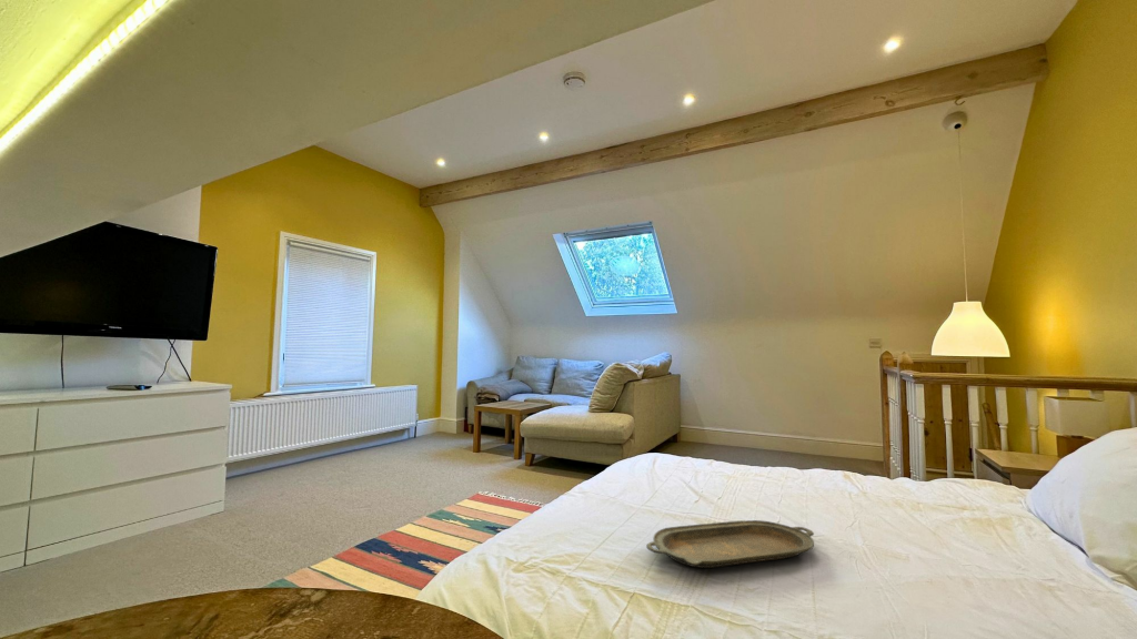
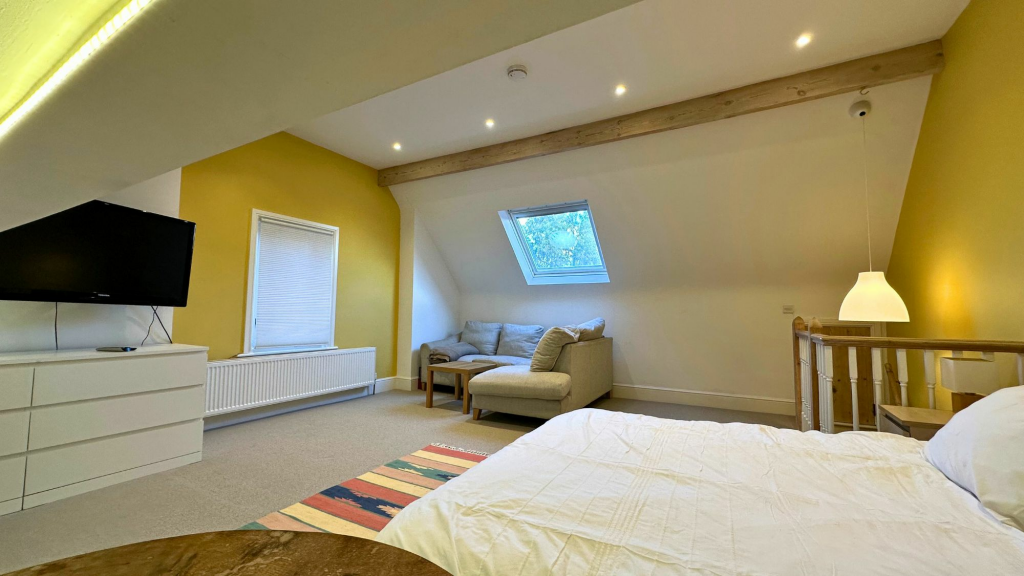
- serving tray (733, 542)
